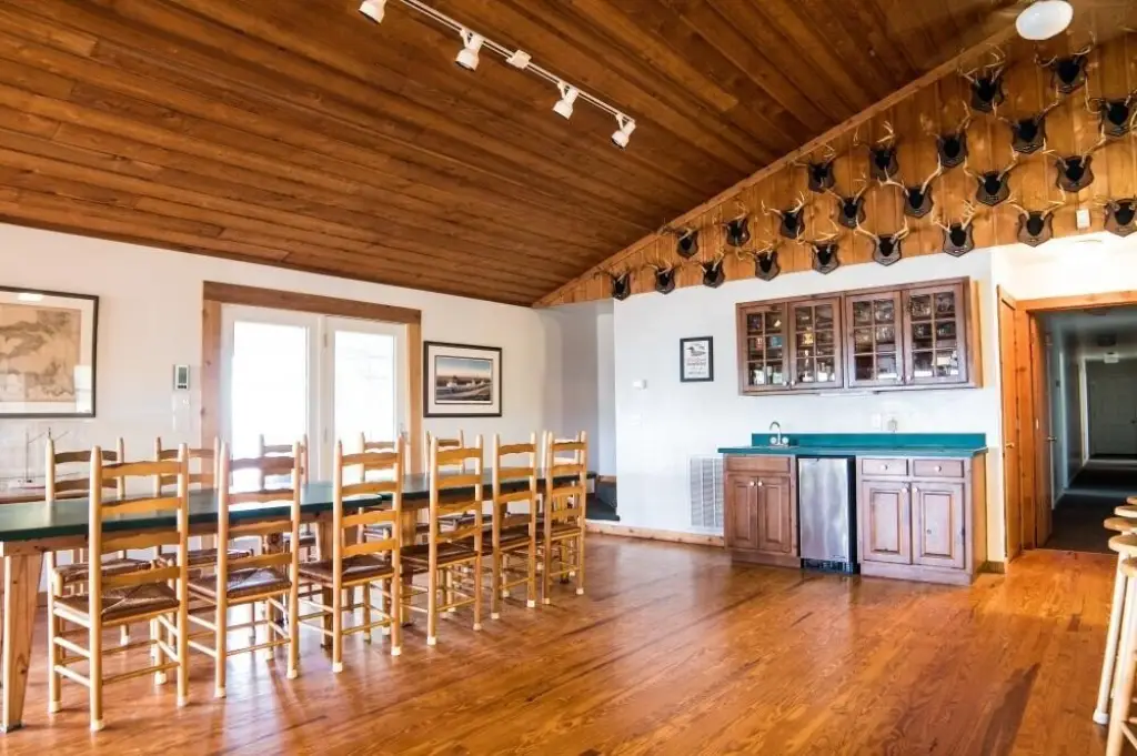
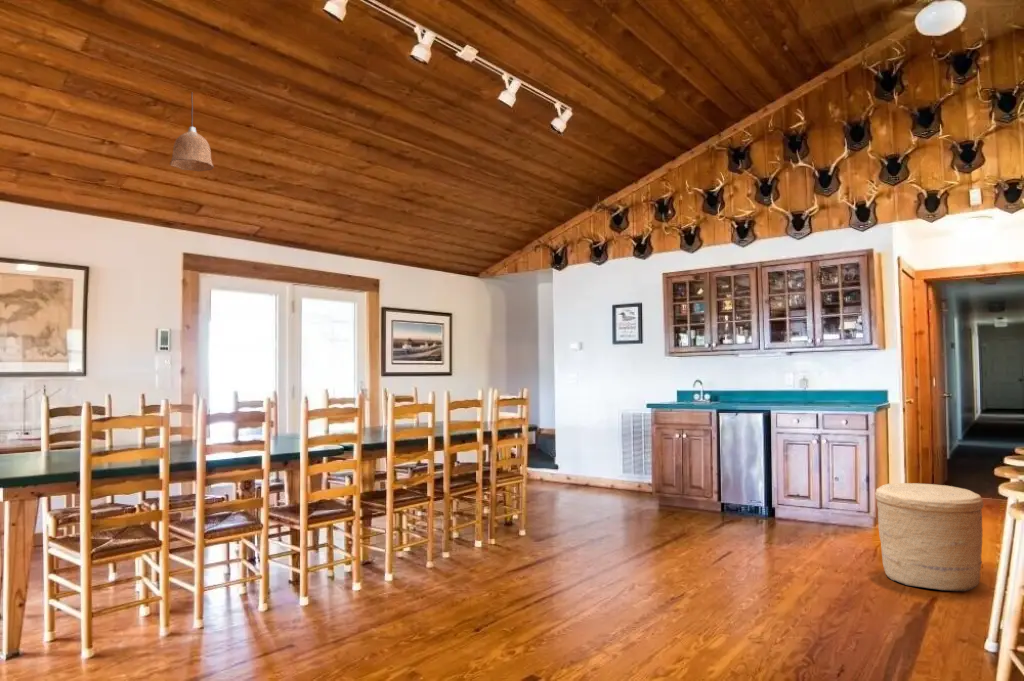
+ basket (929, 534)
+ pendant lamp (192, 129)
